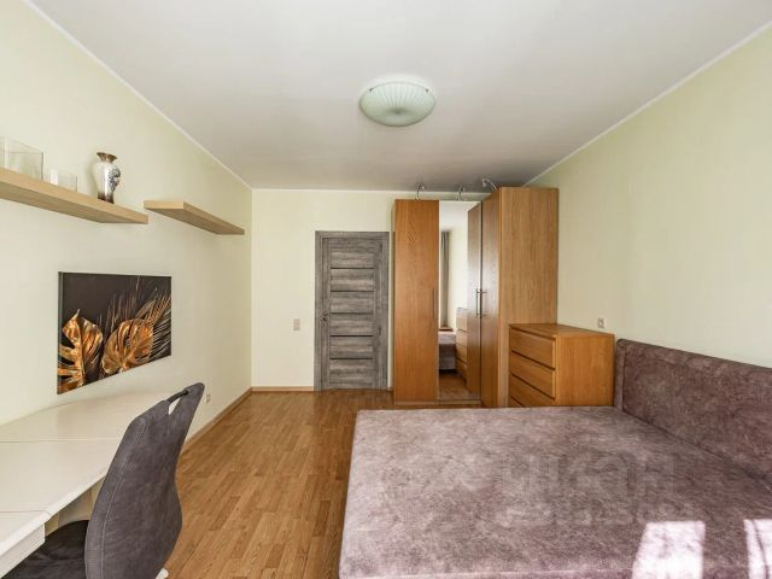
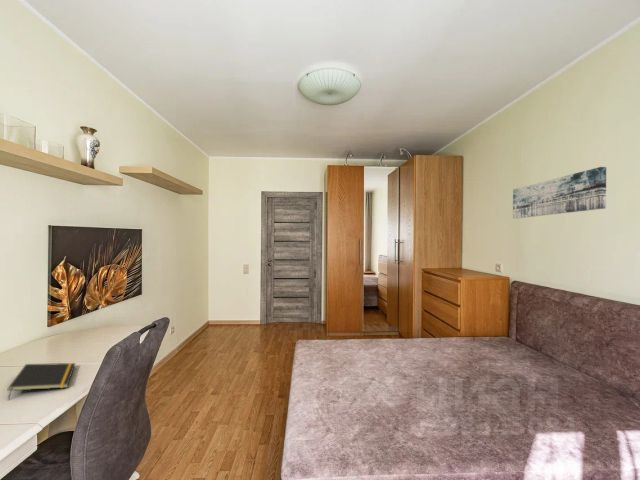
+ notepad (45, 375)
+ wall art (551, 197)
